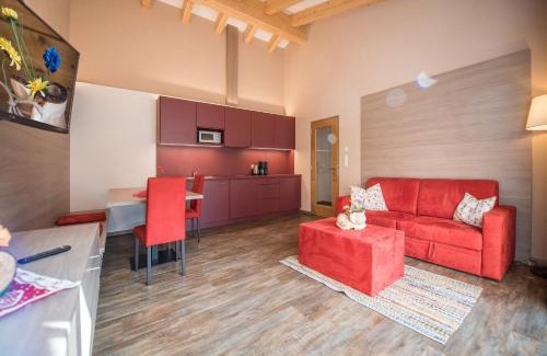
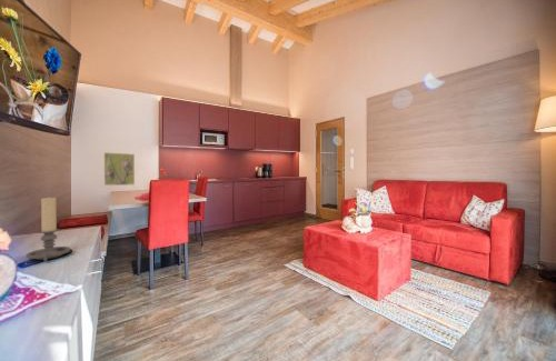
+ candle holder (48, 227)
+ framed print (119, 169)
